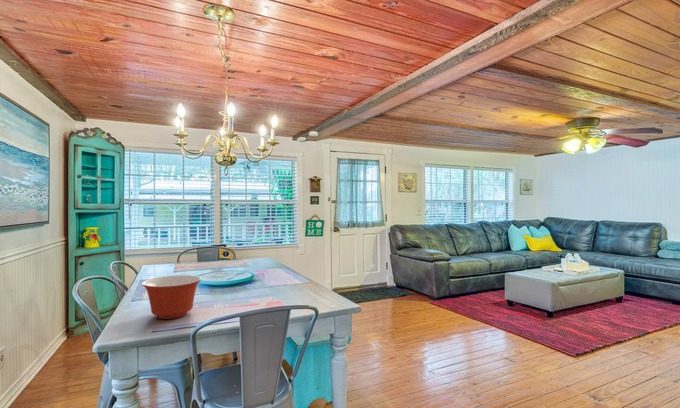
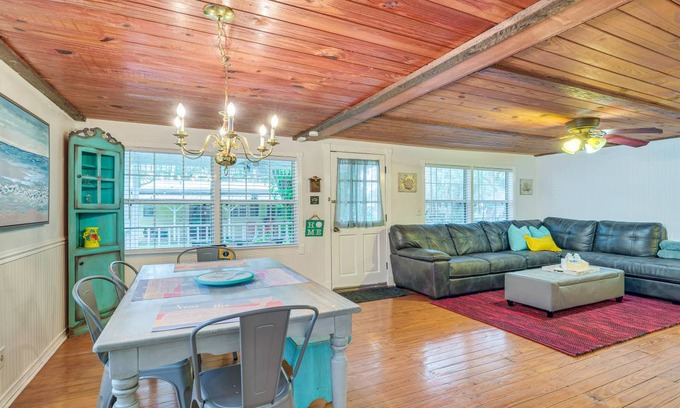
- mixing bowl (172, 297)
